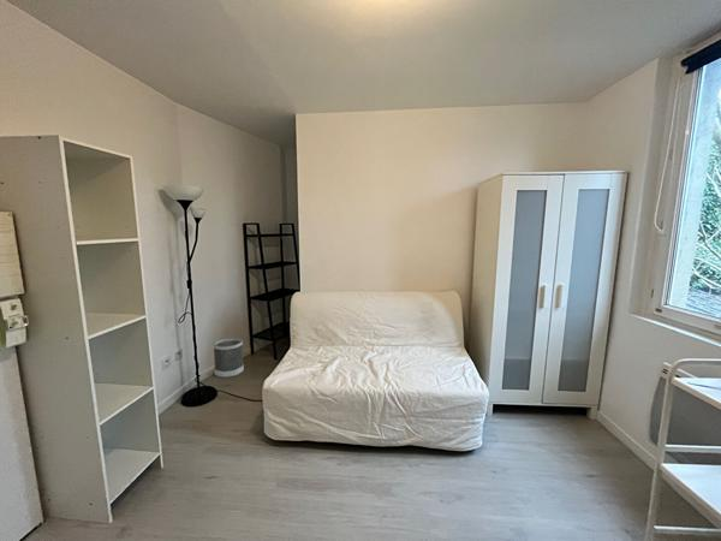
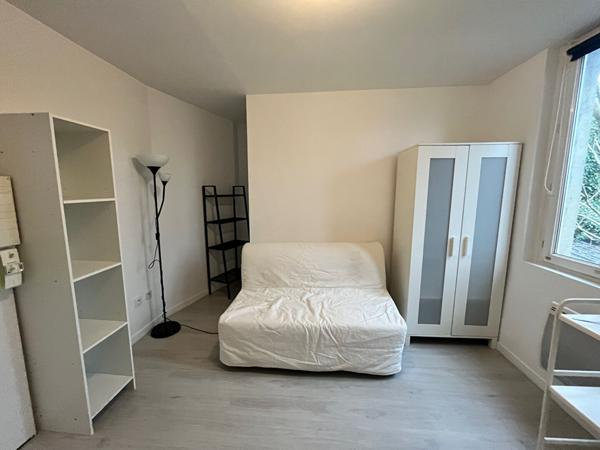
- wastebasket (228, 356)
